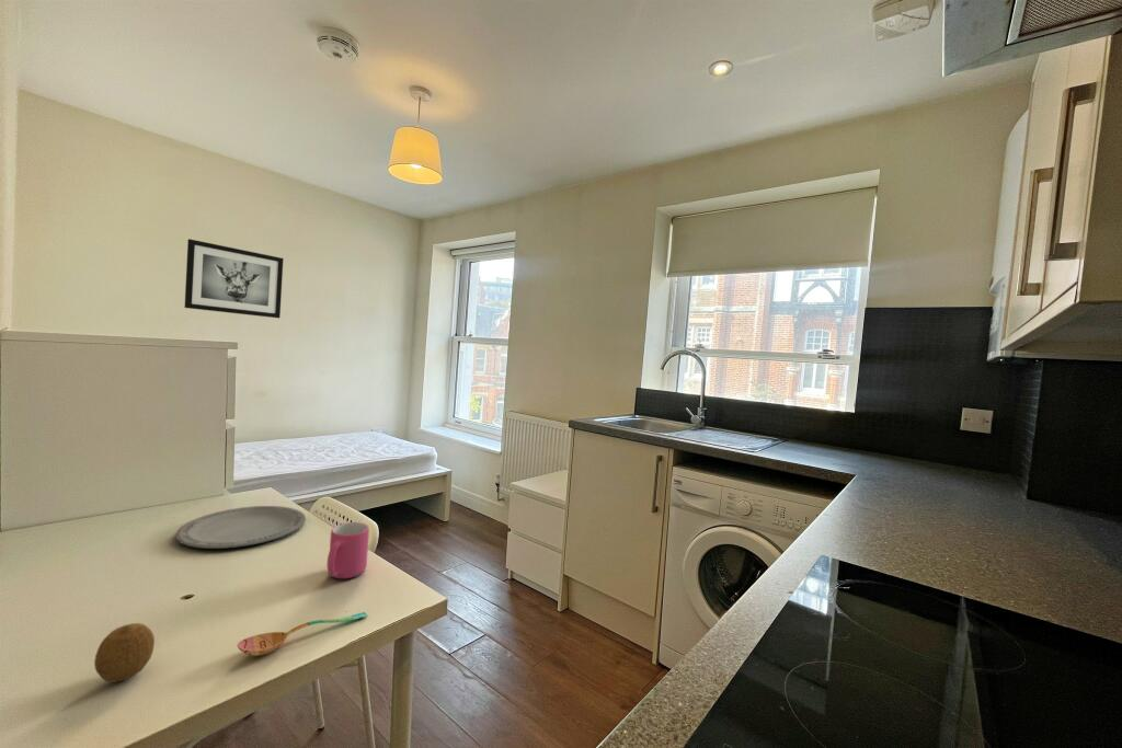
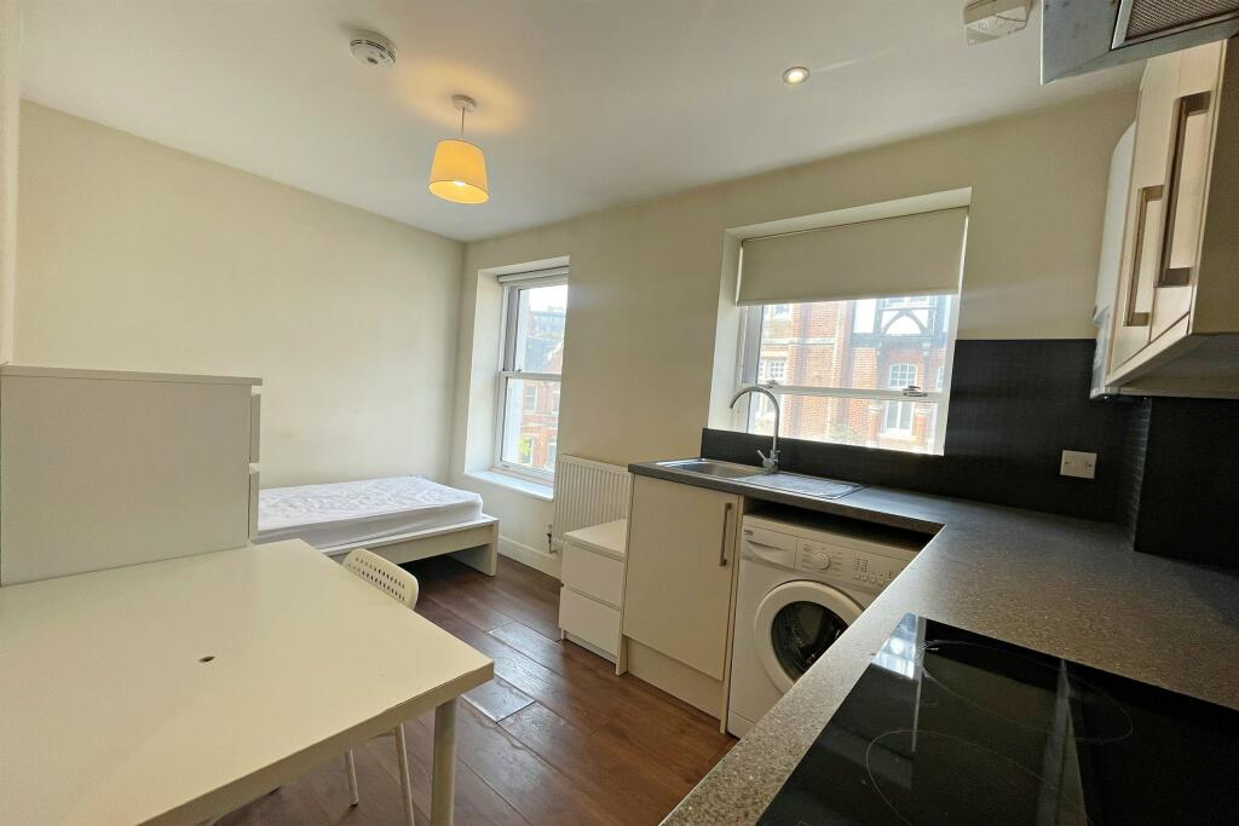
- fruit (125, 652)
- wall art (237, 281)
- soupspoon (307, 625)
- mug (344, 553)
- plate (244, 526)
